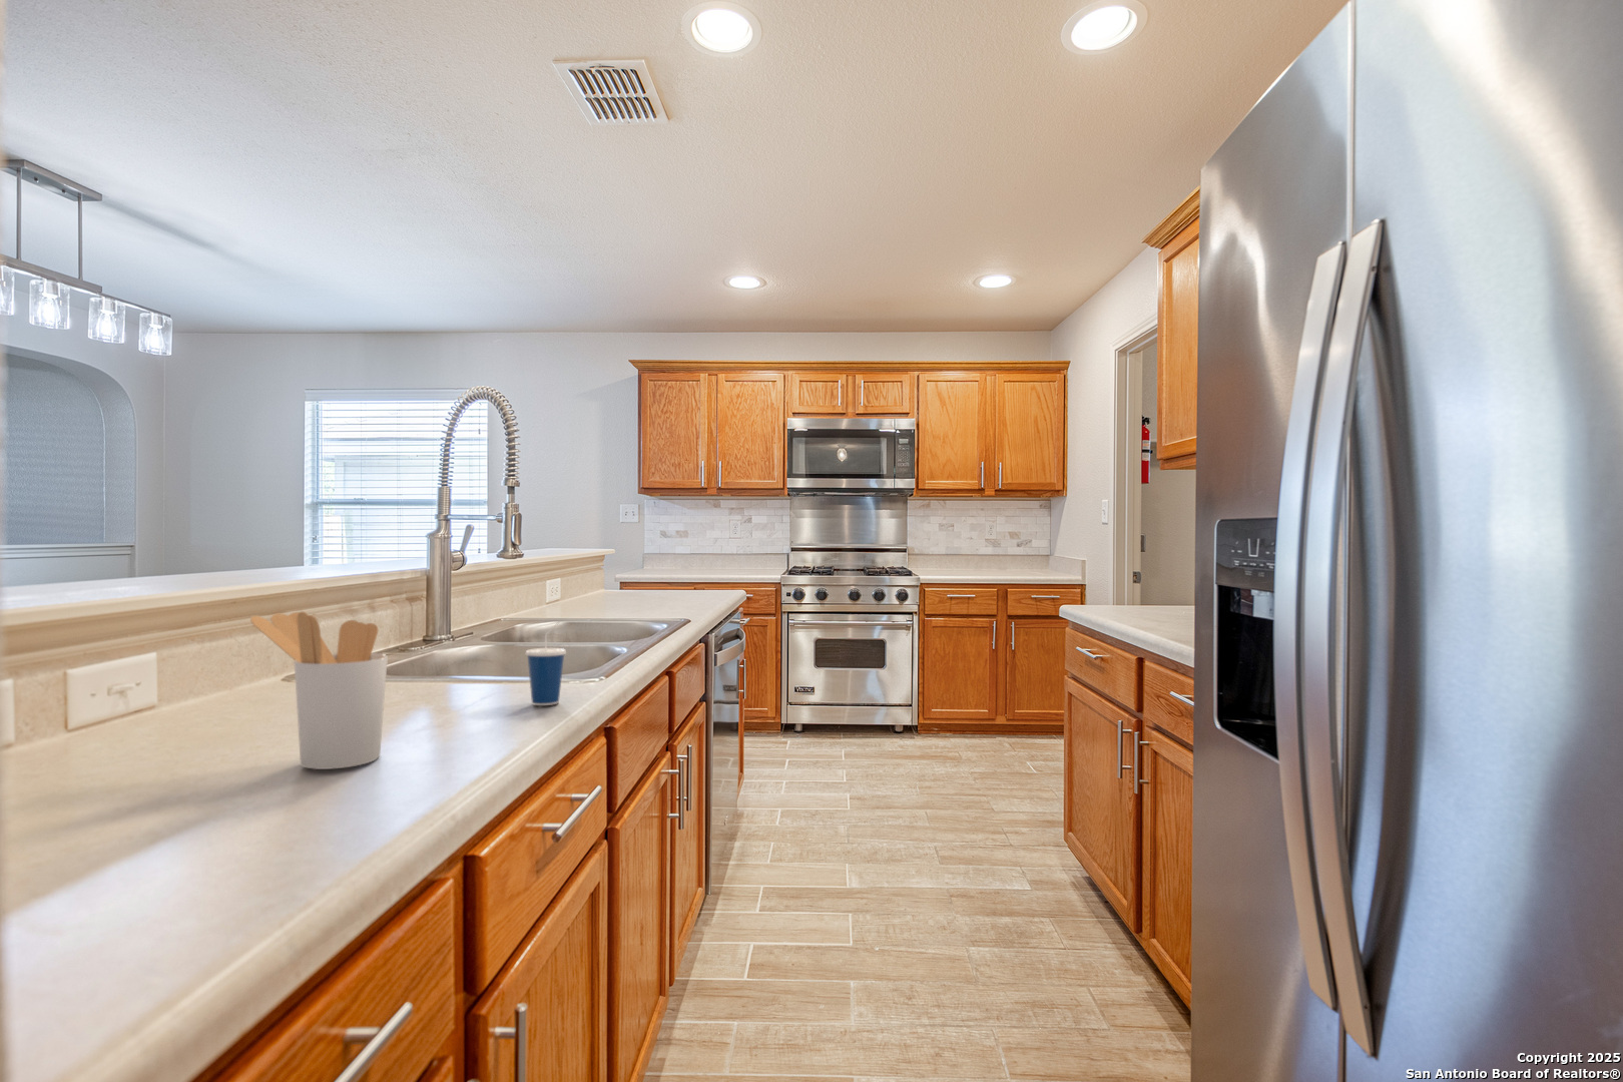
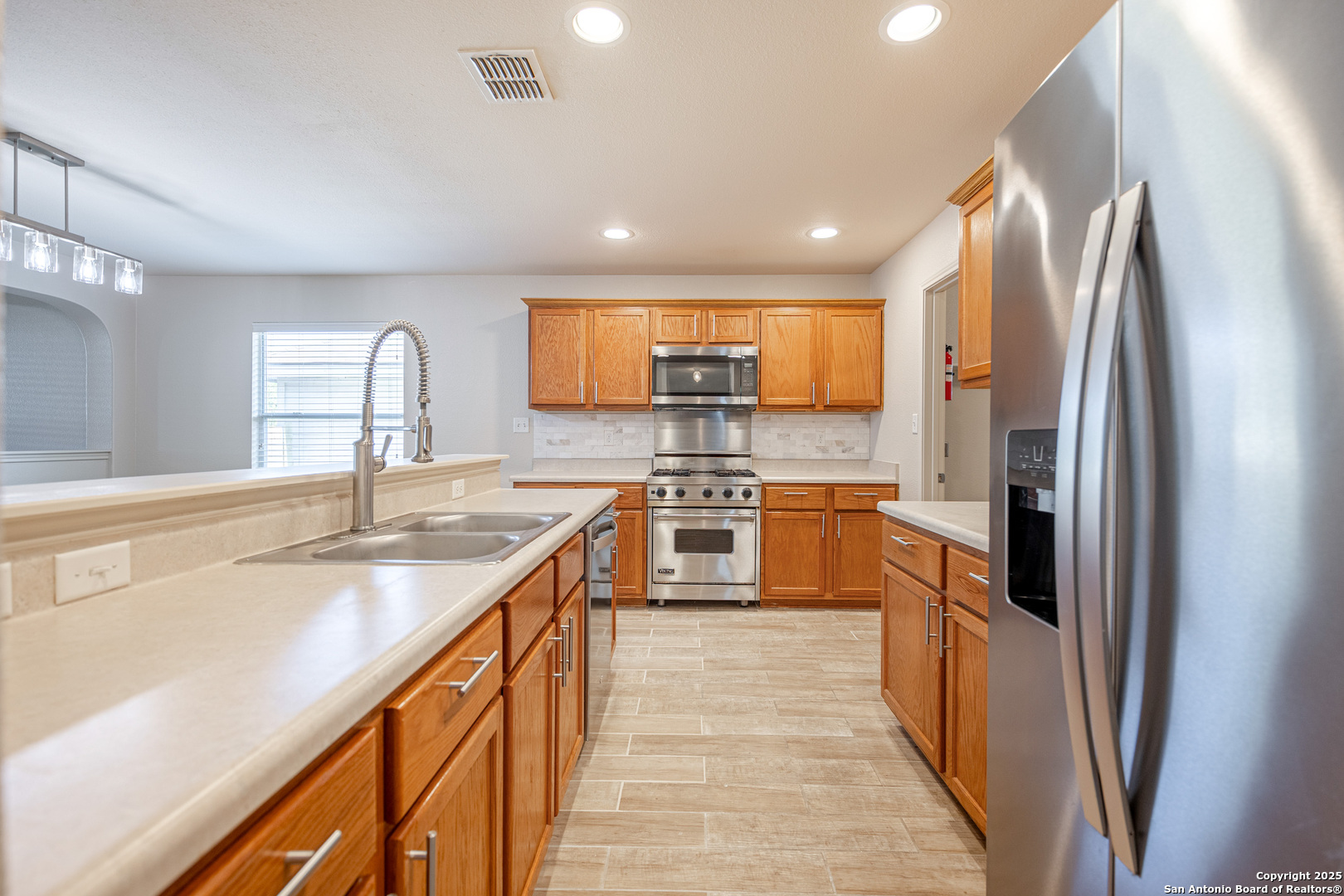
- cup (545, 662)
- utensil holder (321, 683)
